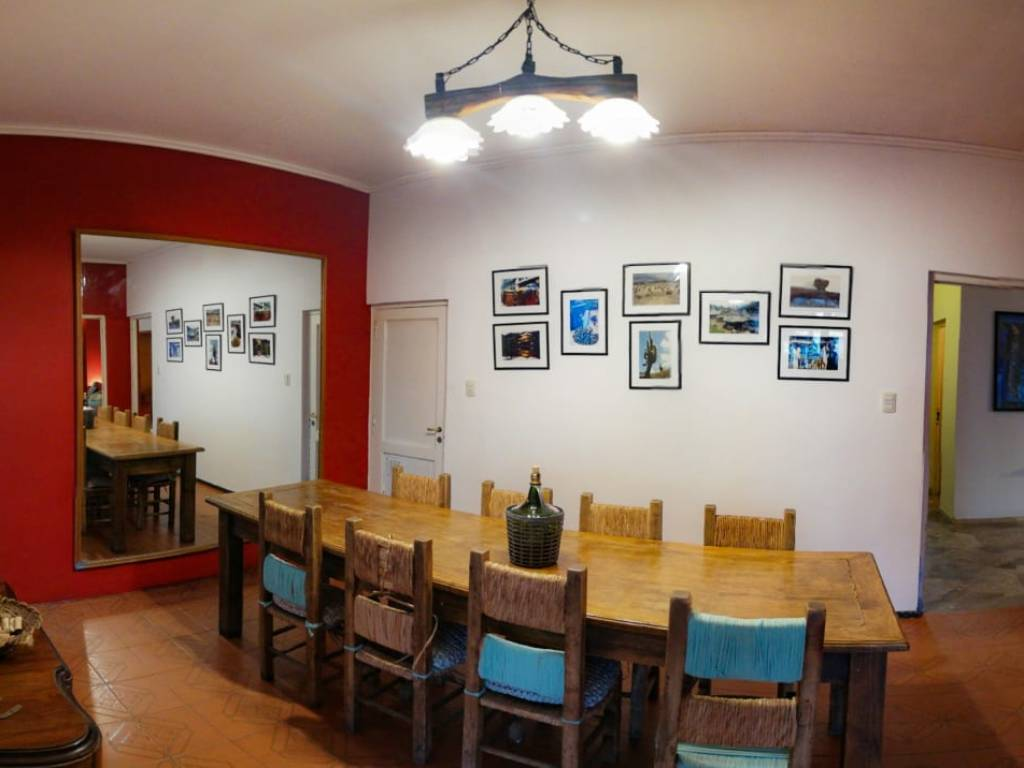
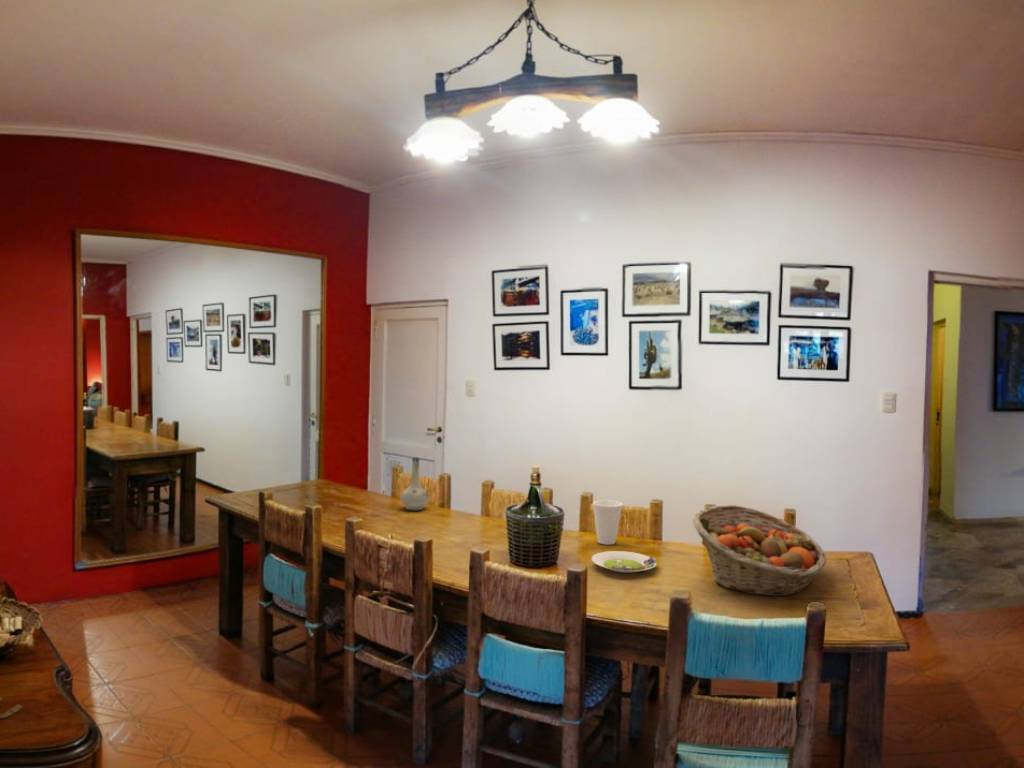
+ vase (415, 483)
+ fruit basket (757, 547)
+ cup (607, 522)
+ salad plate (623, 562)
